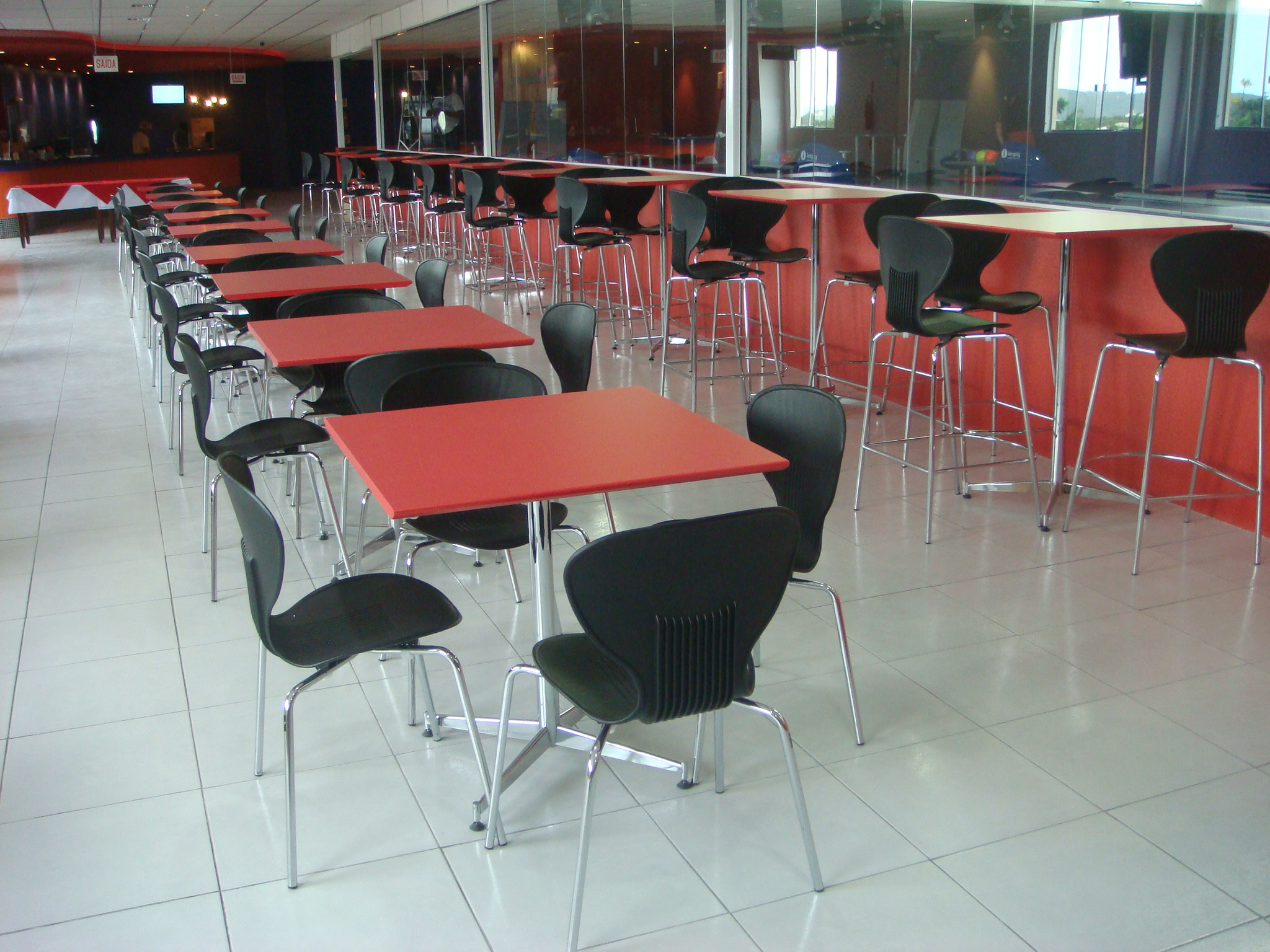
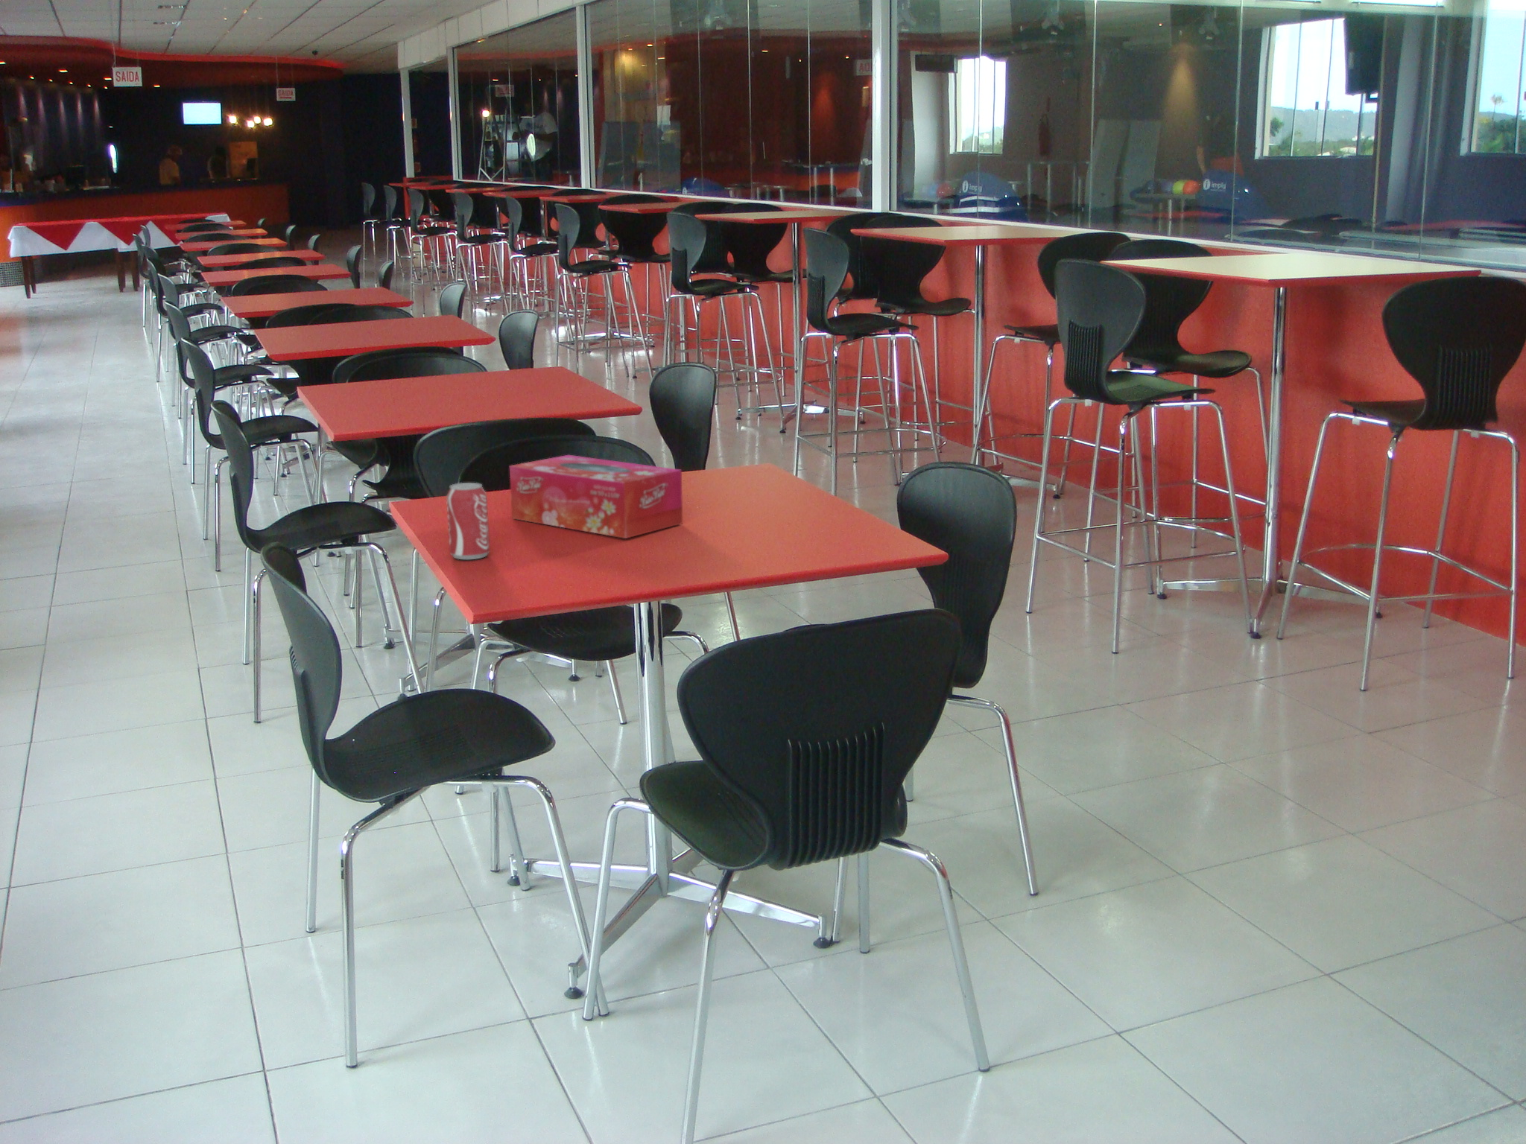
+ tissue box (595, 494)
+ beverage can (467, 520)
